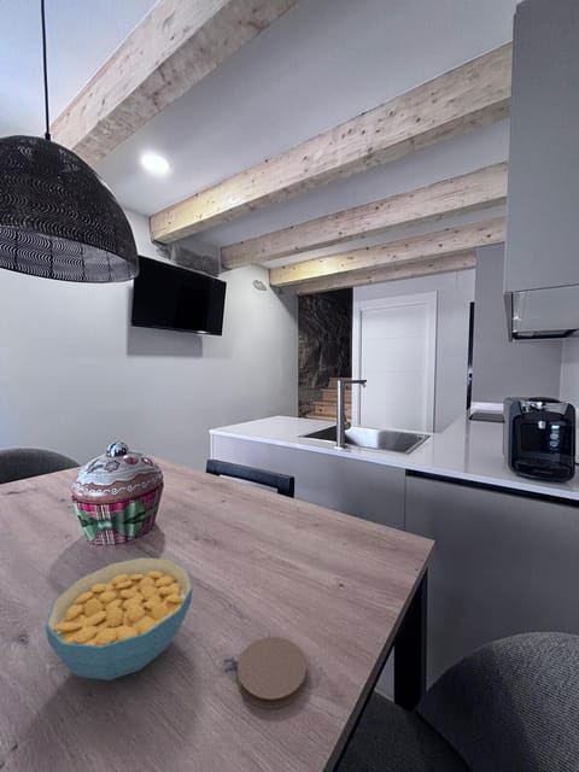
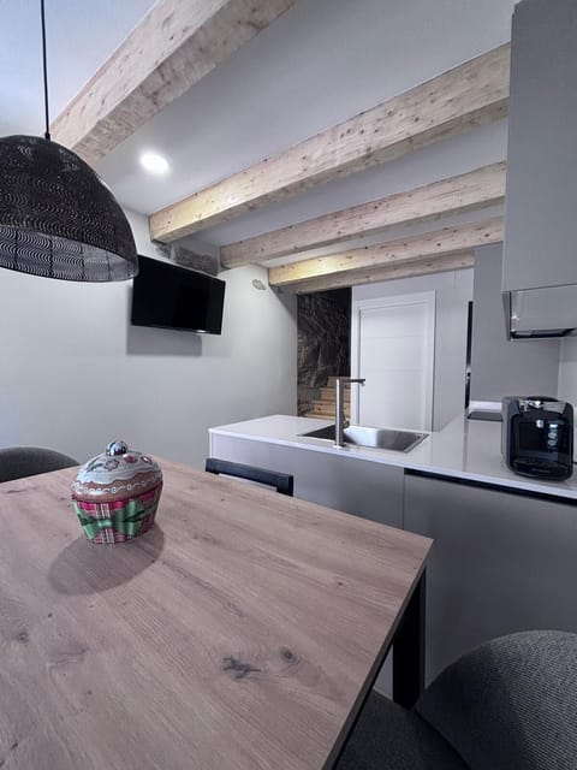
- coaster (271, 668)
- cereal bowl (125, 624)
